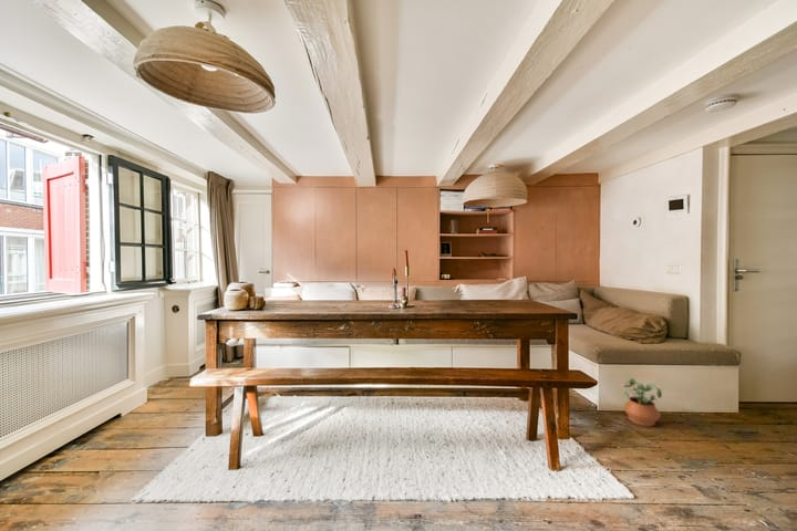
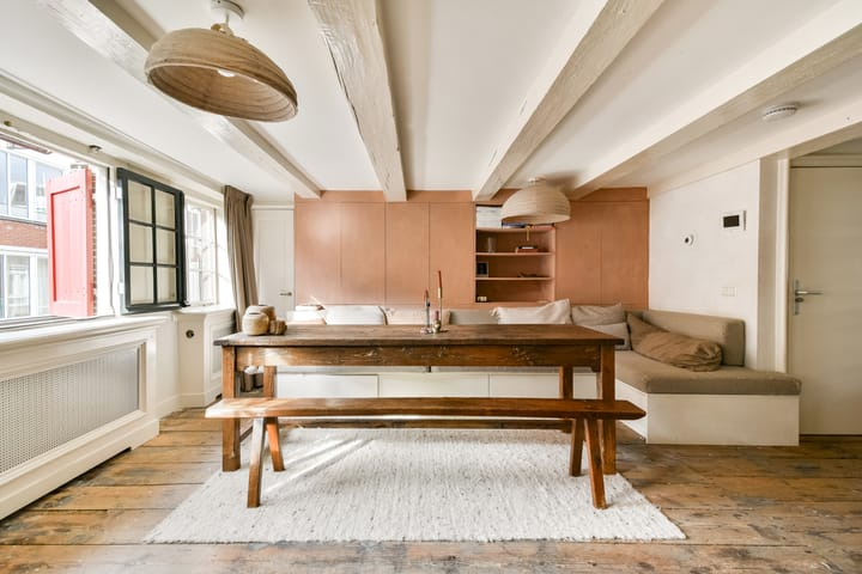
- potted plant (639, 399)
